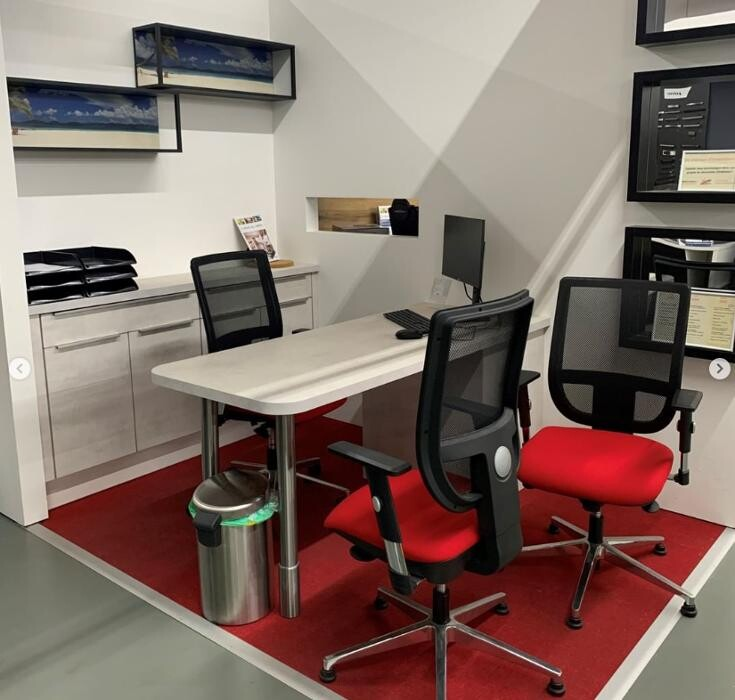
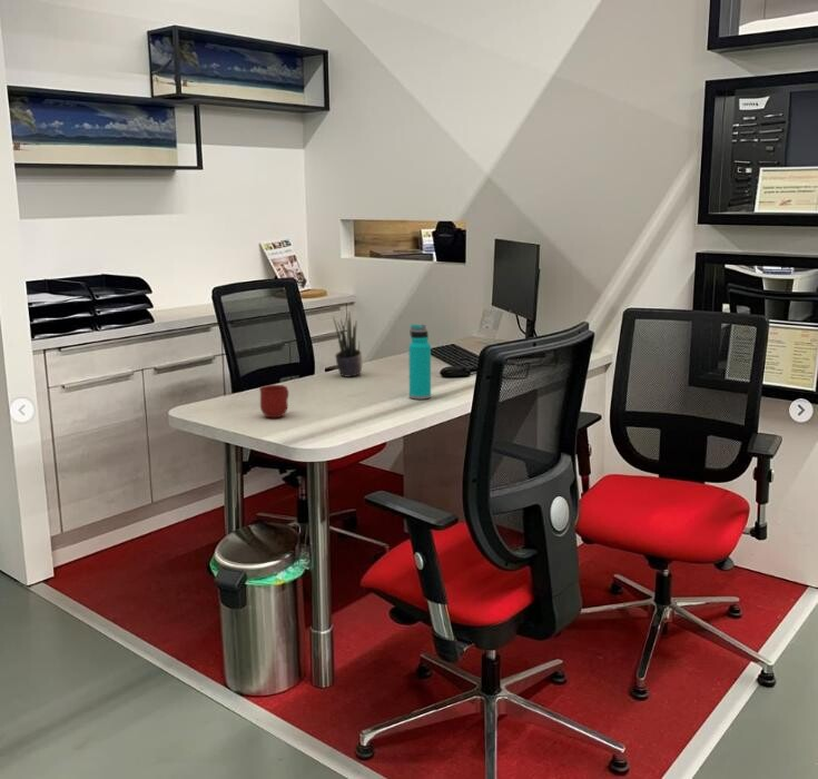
+ potted plant (346, 343)
+ mug (276, 401)
+ water bottle (420, 361)
